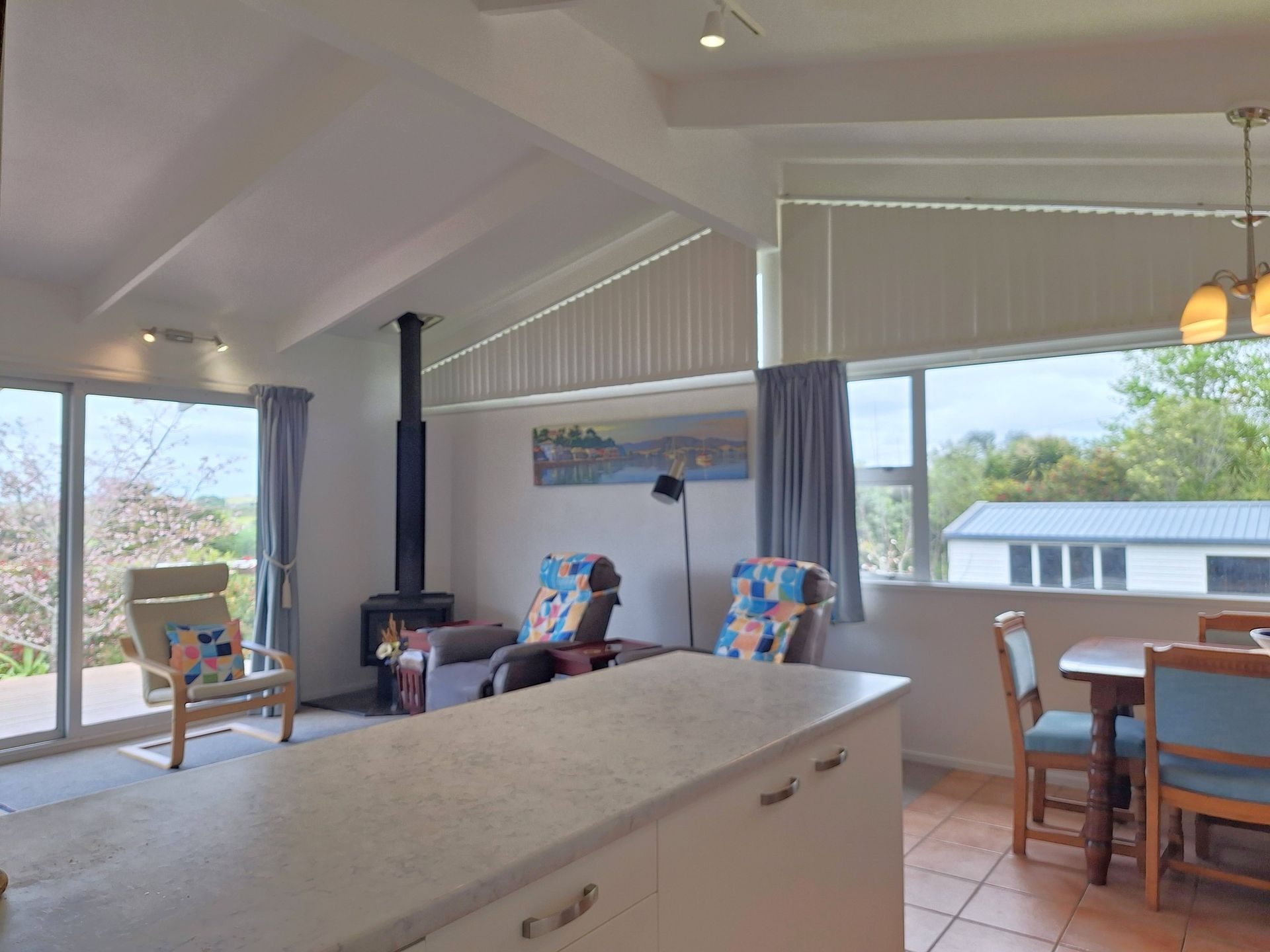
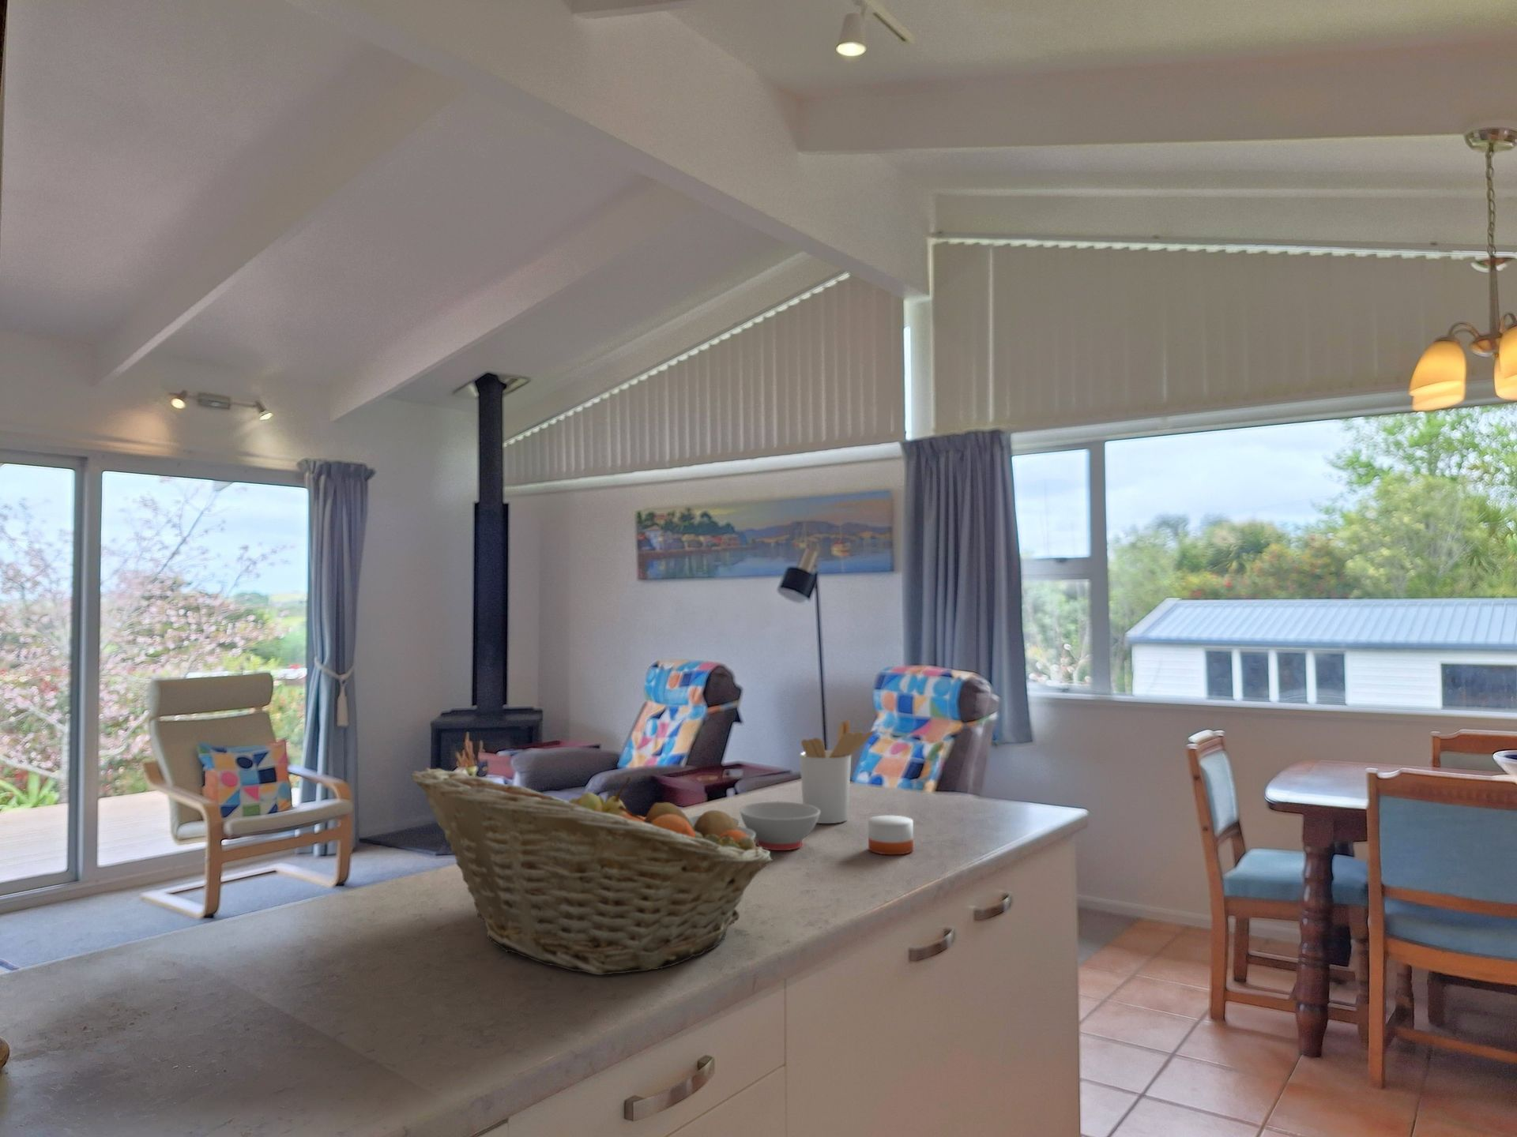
+ utensil holder (835, 772)
+ mixing bowl (738, 829)
+ candle (890, 818)
+ fruit basket (589, 847)
